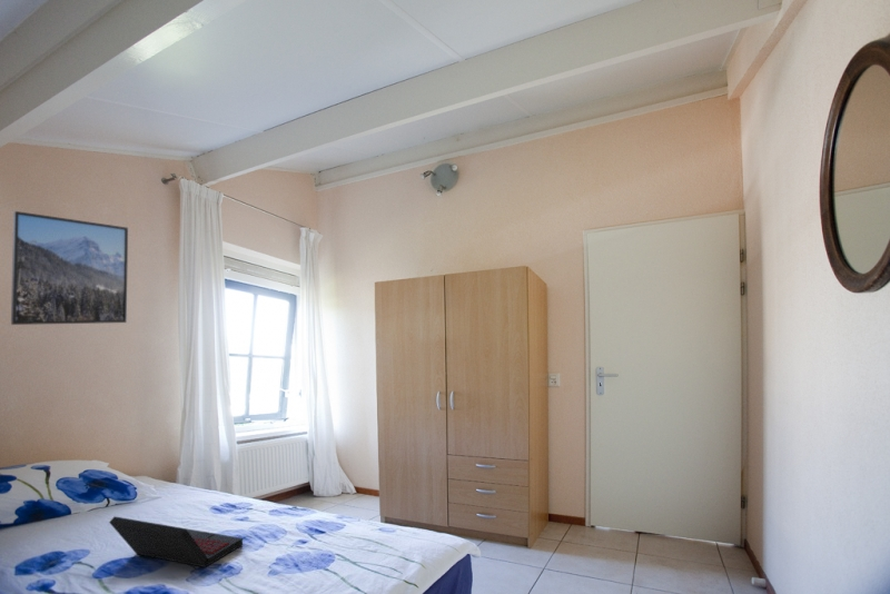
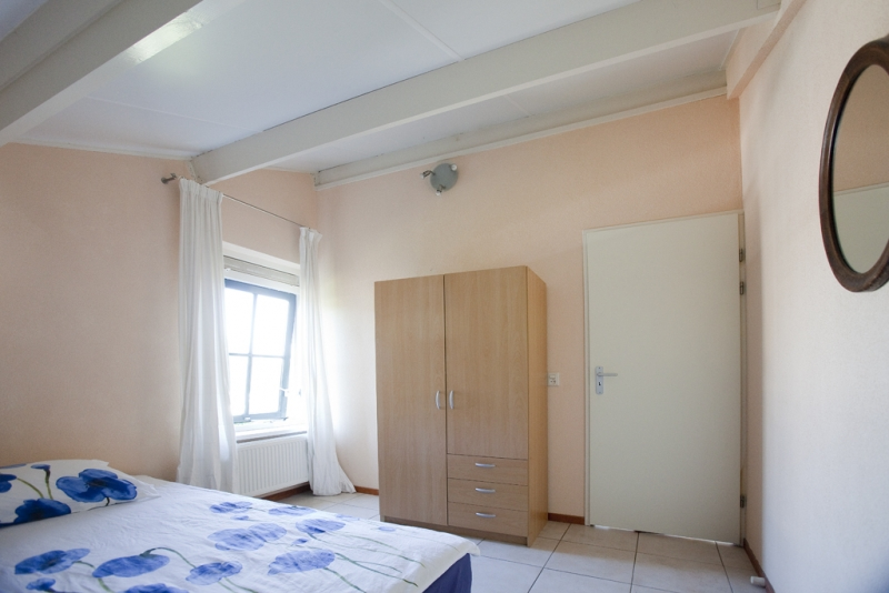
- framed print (75, 271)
- laptop (178, 532)
